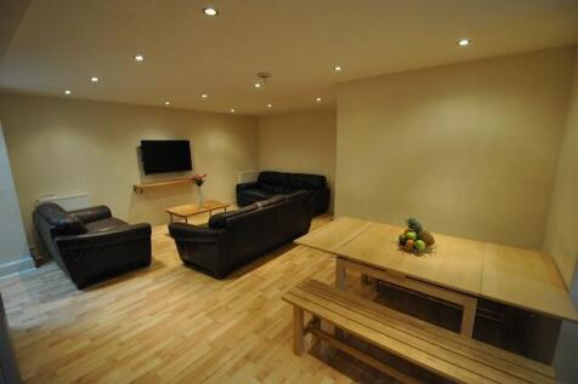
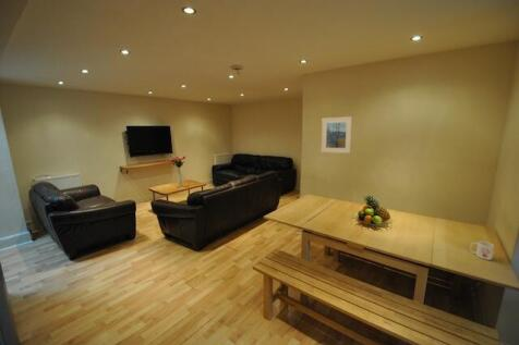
+ mug (481, 249)
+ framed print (336, 135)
